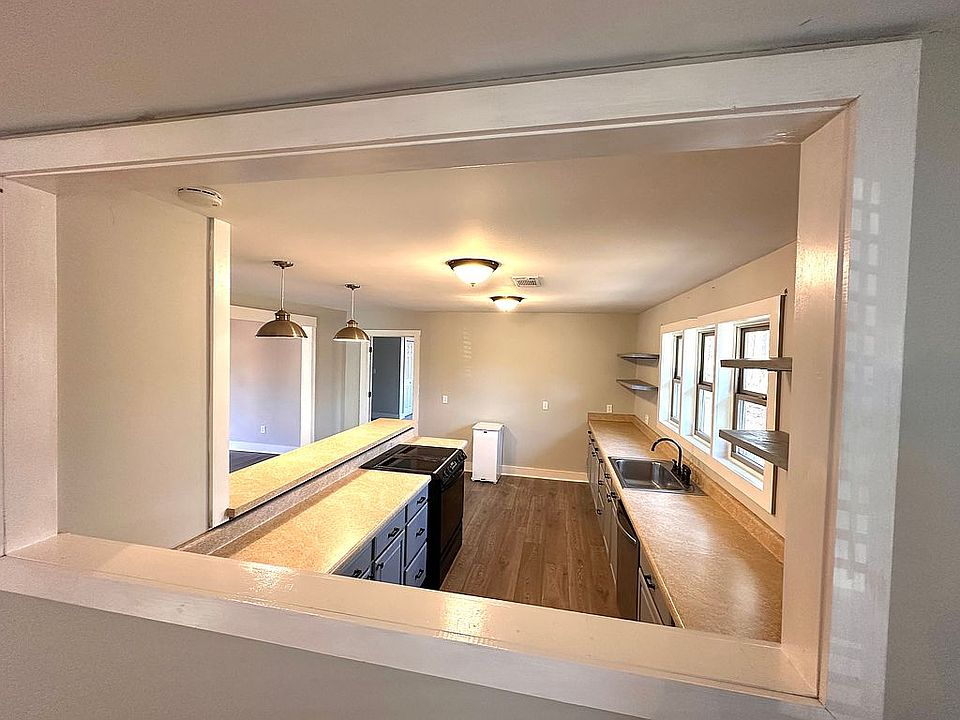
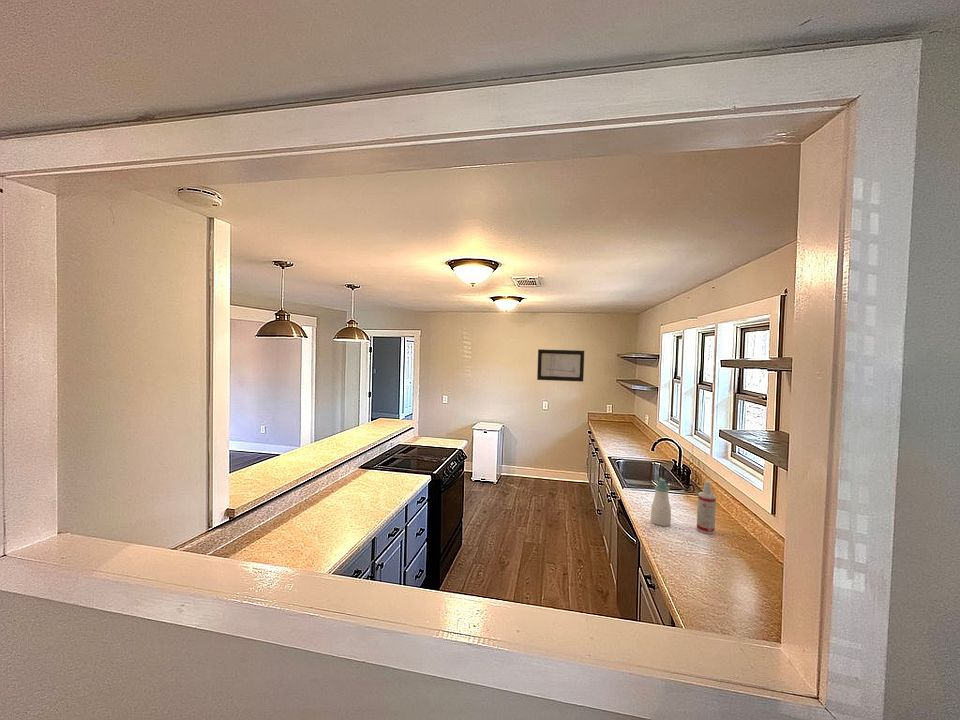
+ wall art (560, 365)
+ soap bottle (661, 501)
+ spray bottle (706, 505)
